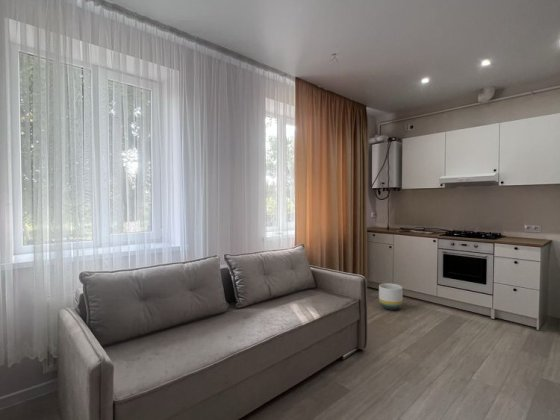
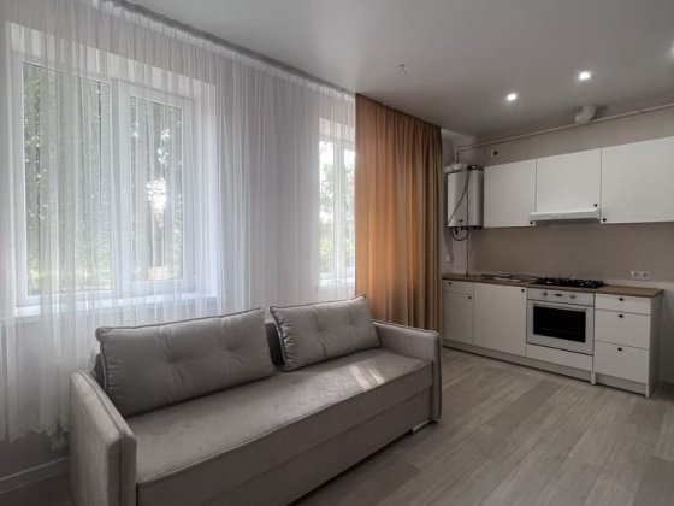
- planter (390, 297)
